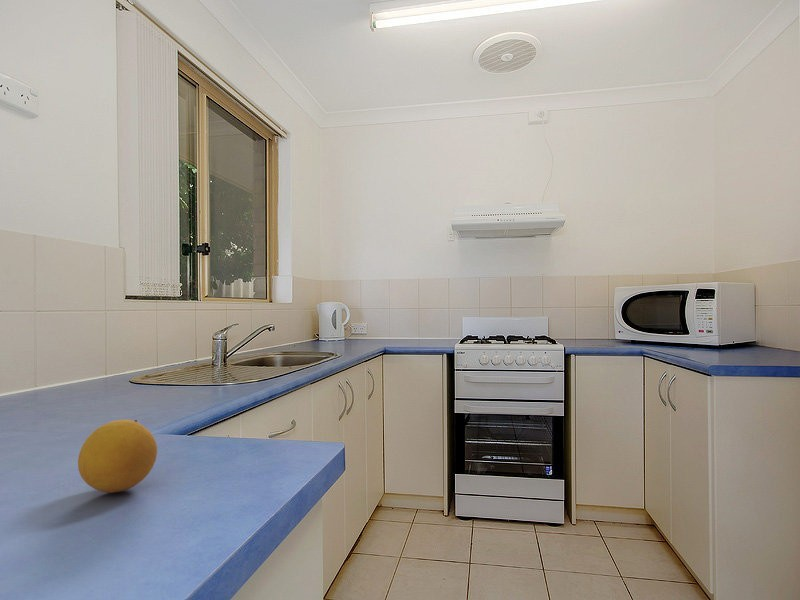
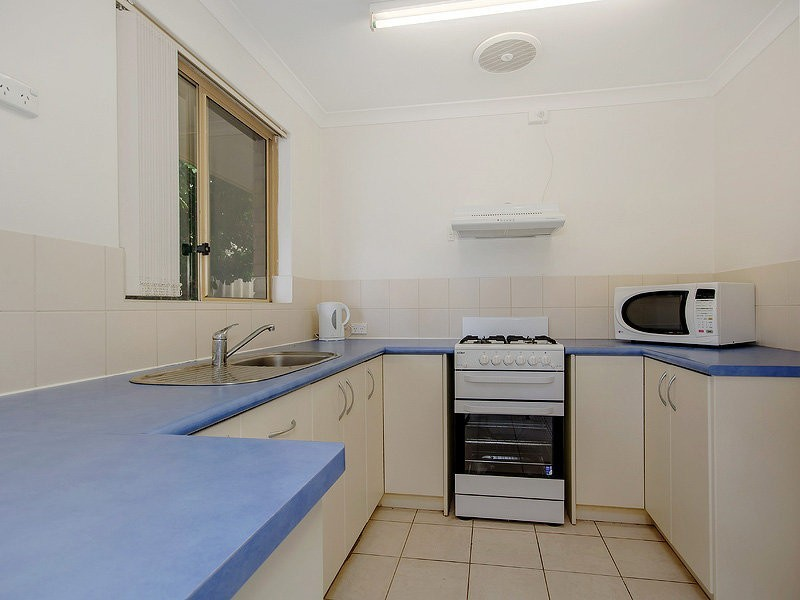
- fruit (118, 455)
